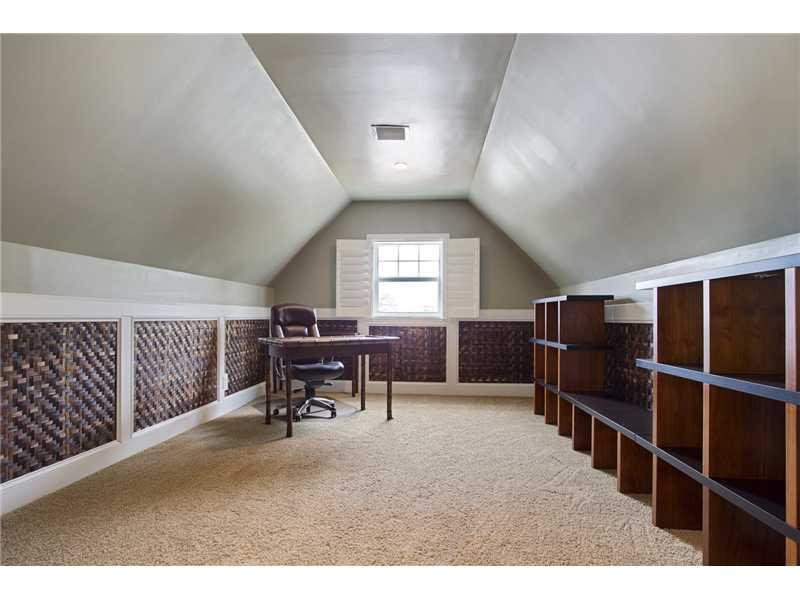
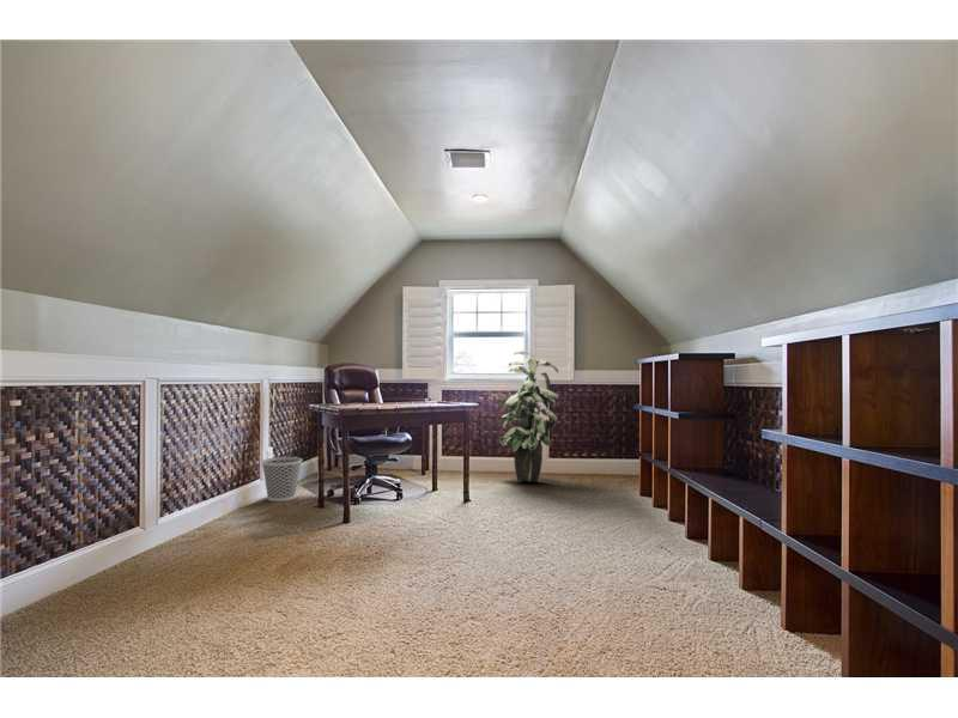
+ wastebasket (281, 479)
+ indoor plant (526, 415)
